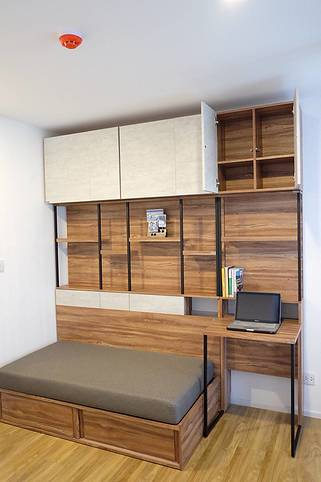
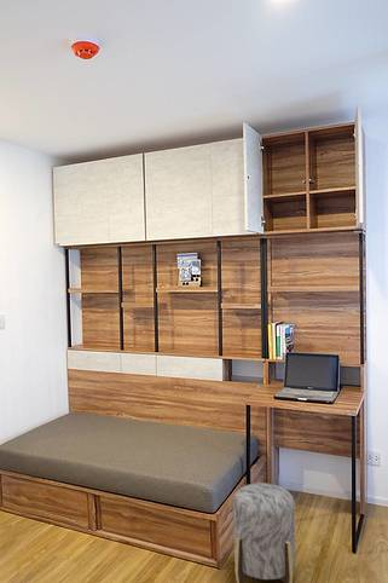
+ stool (264, 532)
